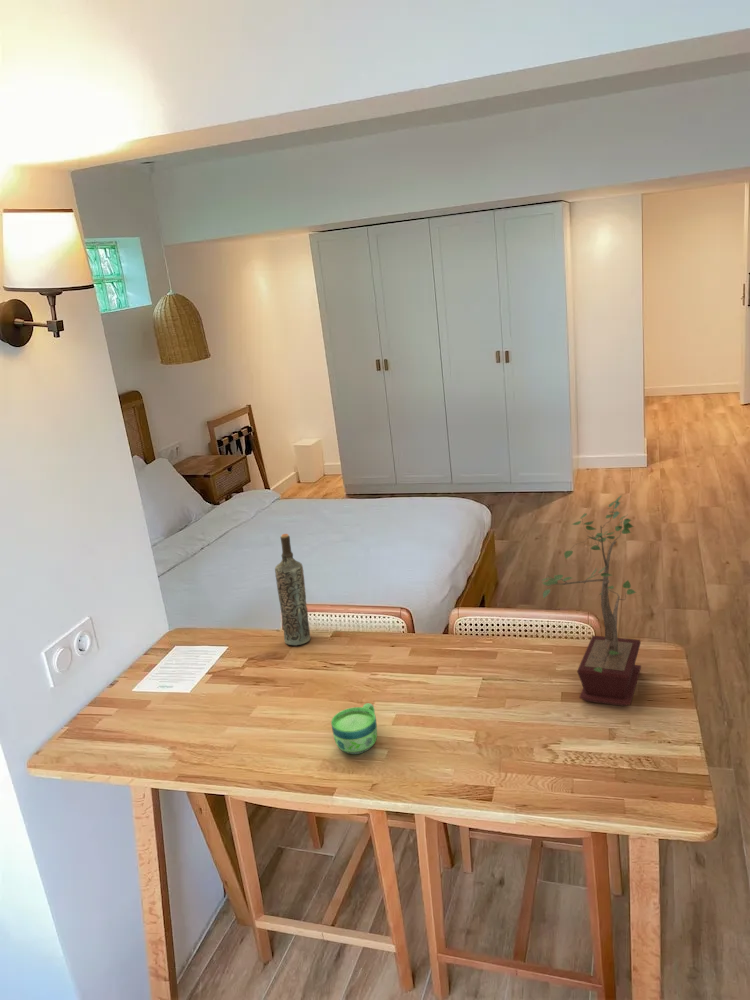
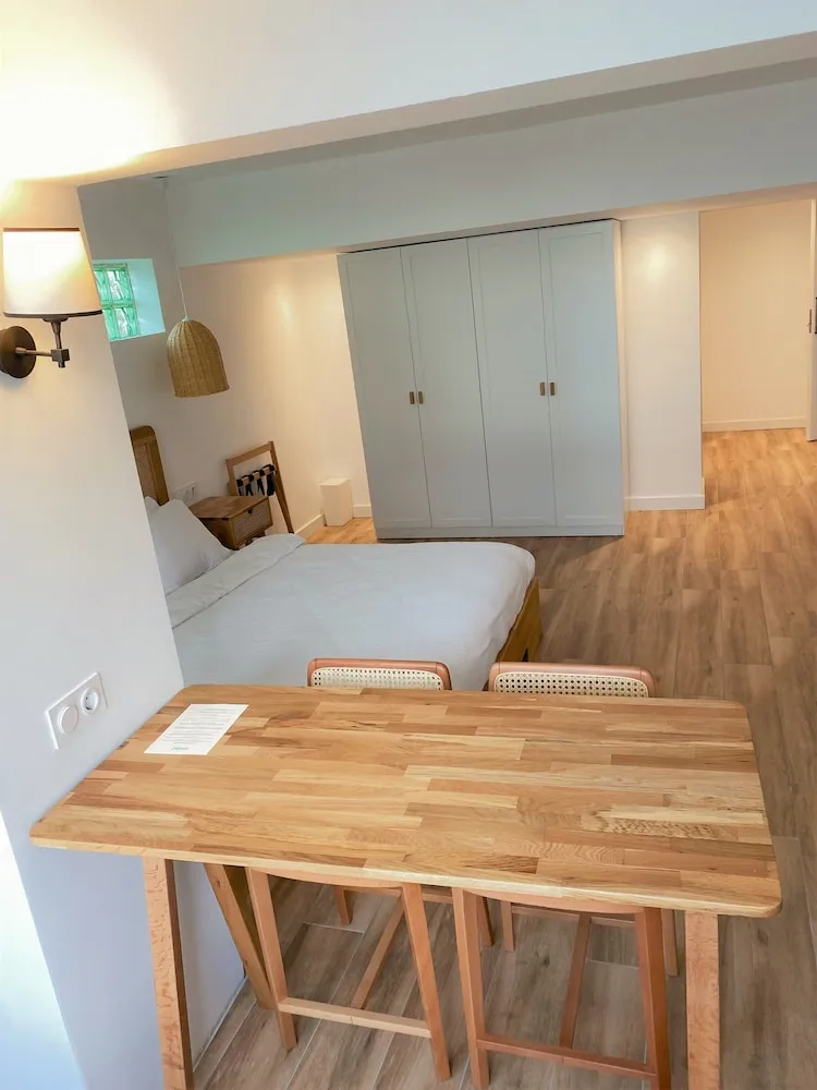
- bottle (291, 588)
- potted plant (601, 600)
- cup (357, 728)
